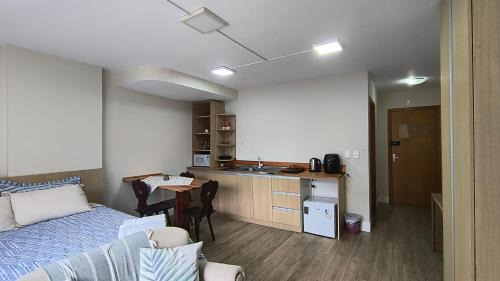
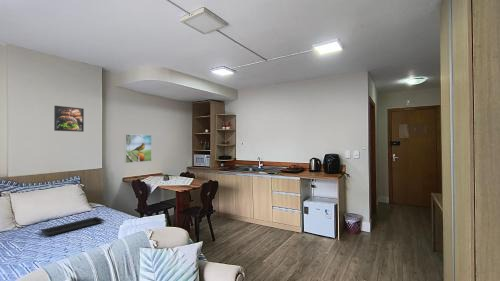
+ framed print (138, 148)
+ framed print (69, 119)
+ serving tray (74, 226)
